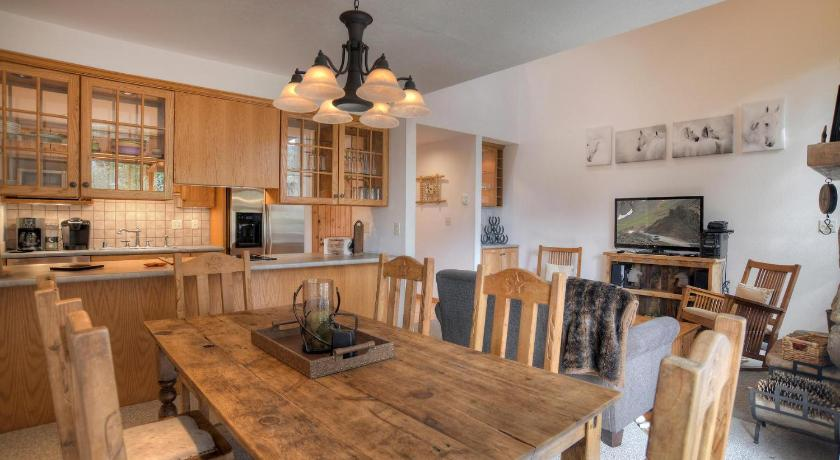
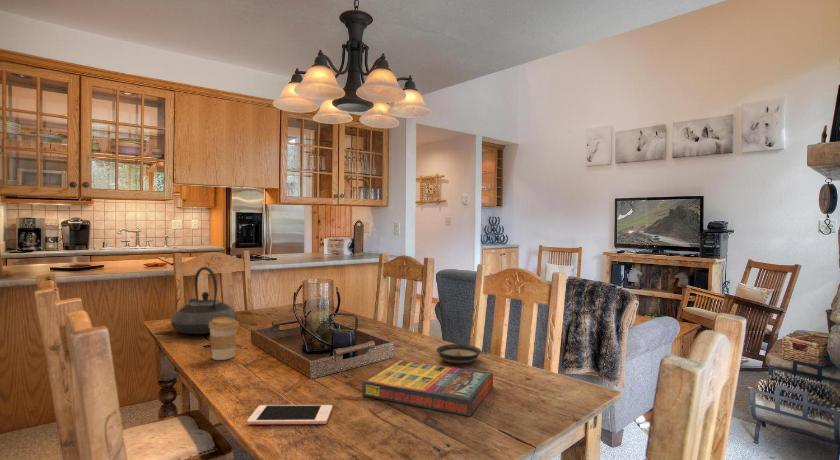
+ teapot (203, 298)
+ saucer (458, 355)
+ cell phone (291, 414)
+ coffee cup (223, 337)
+ game compilation box (429, 383)
